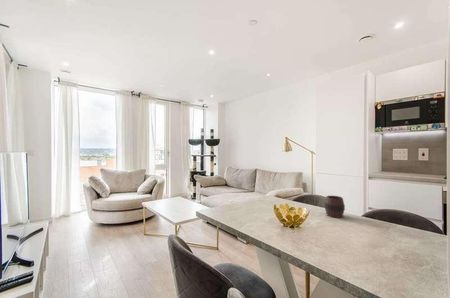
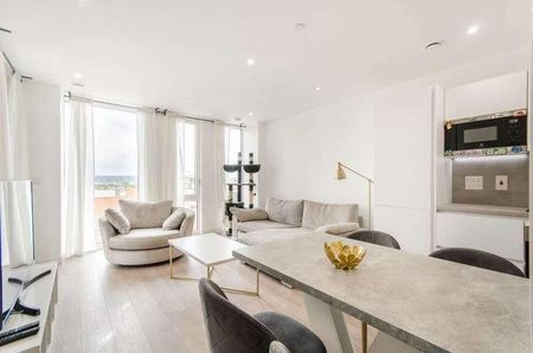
- cup (334, 206)
